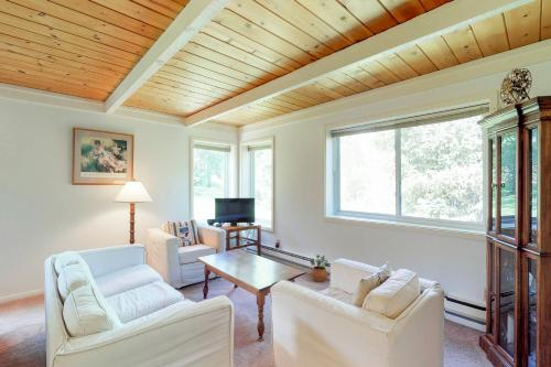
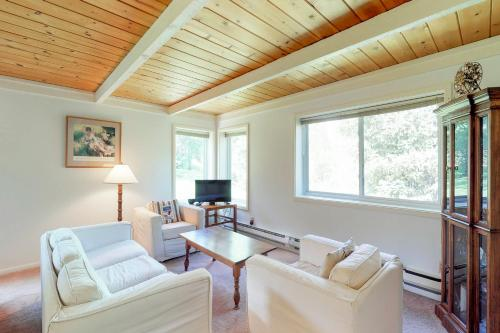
- potted plant (320, 267)
